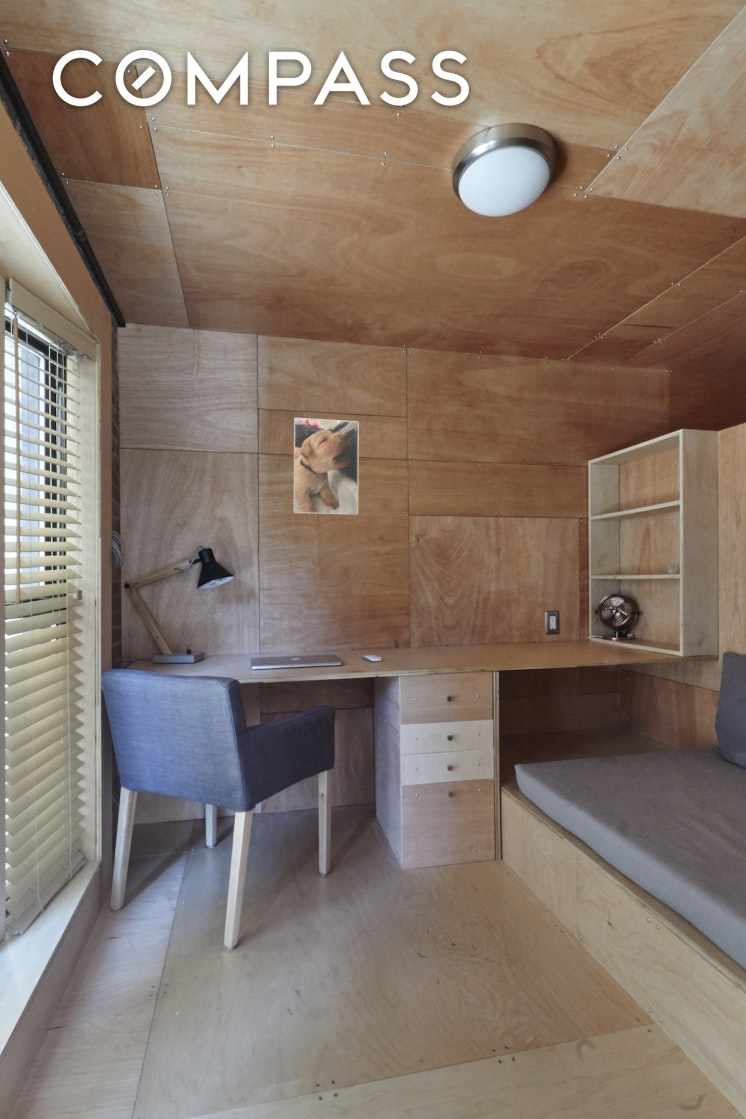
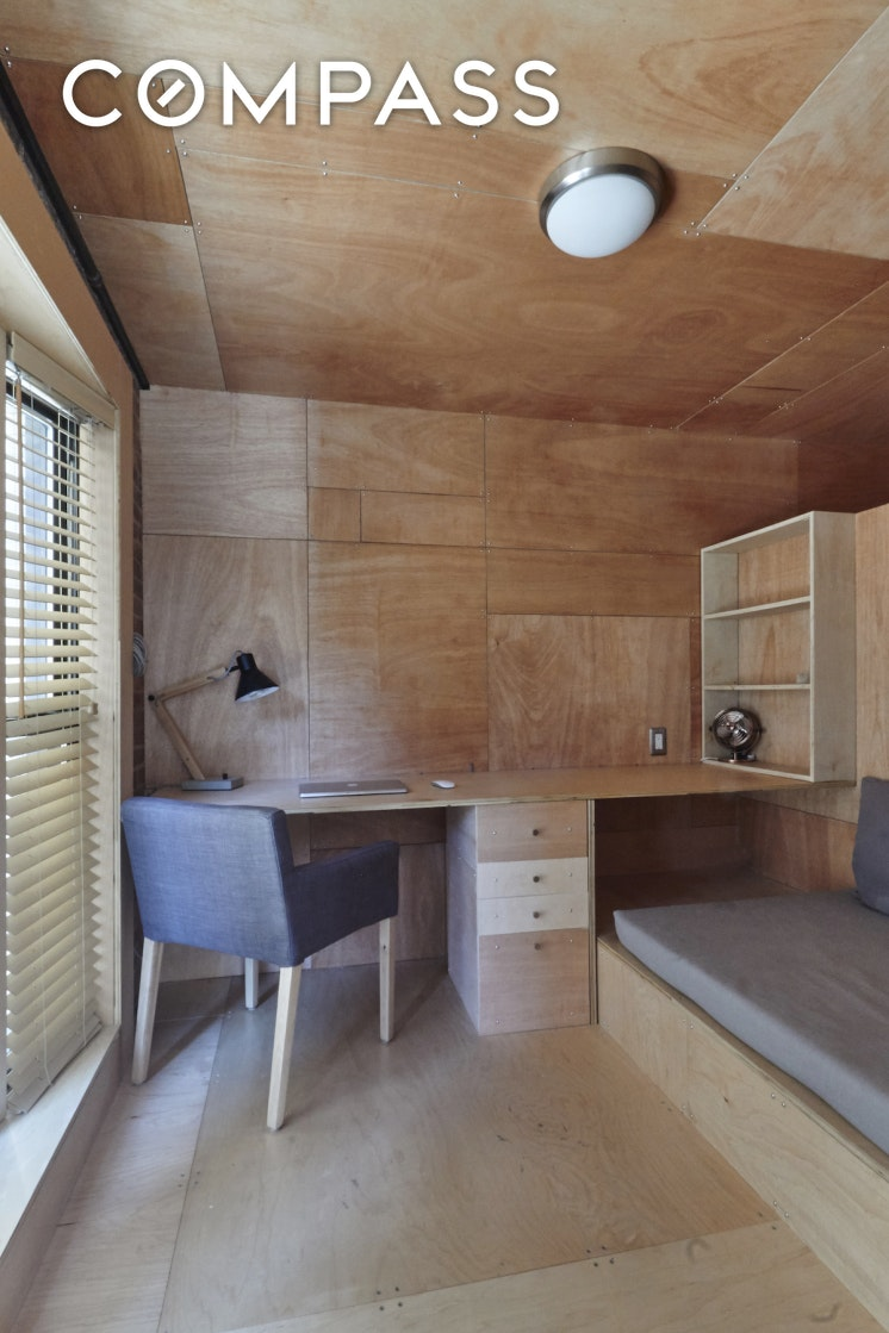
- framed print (326, 467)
